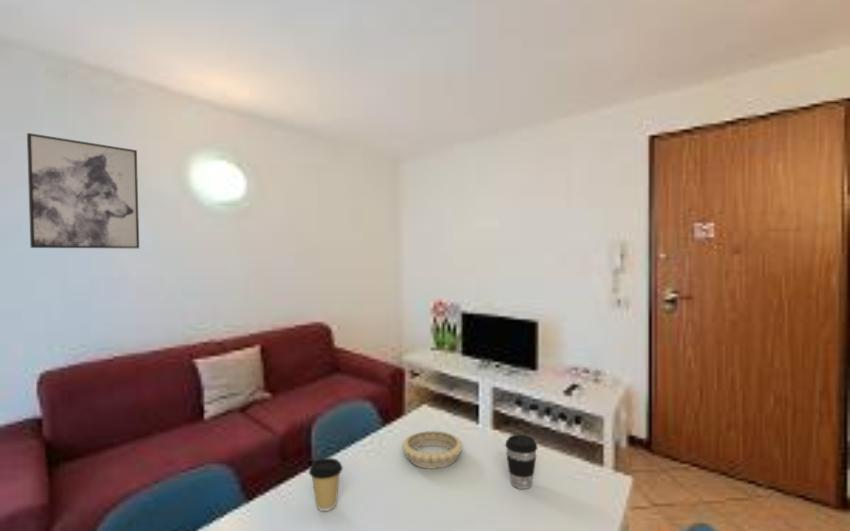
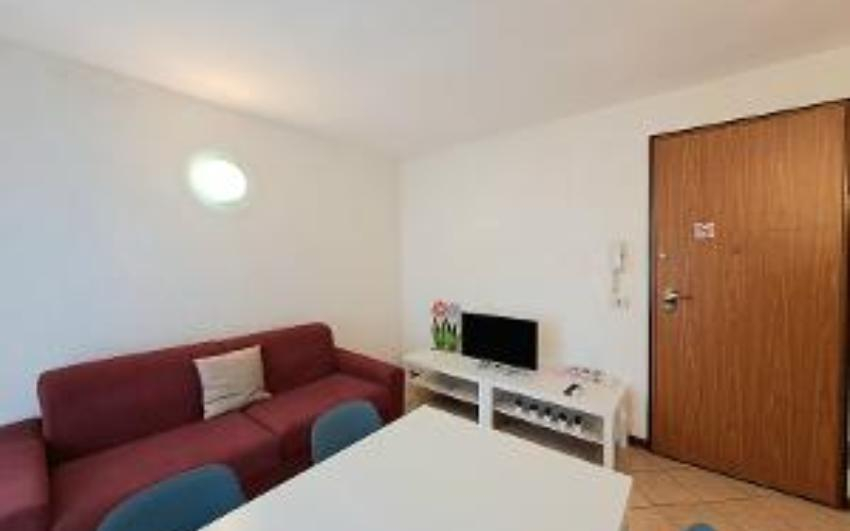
- coffee cup (326, 484)
- wall art (87, 195)
- coffee cup (521, 461)
- decorative bowl (432, 453)
